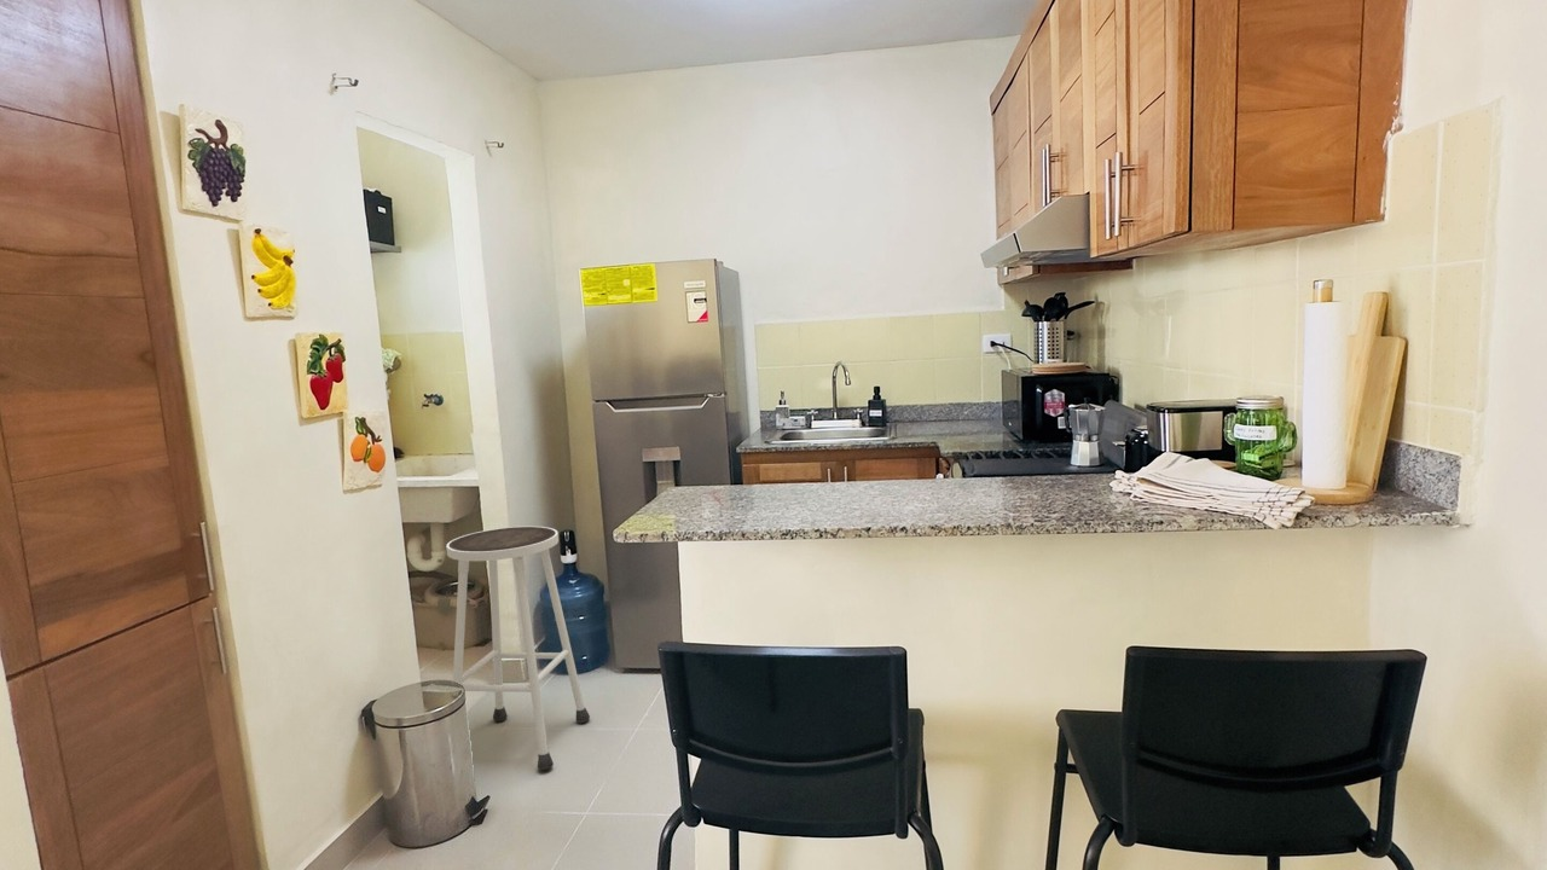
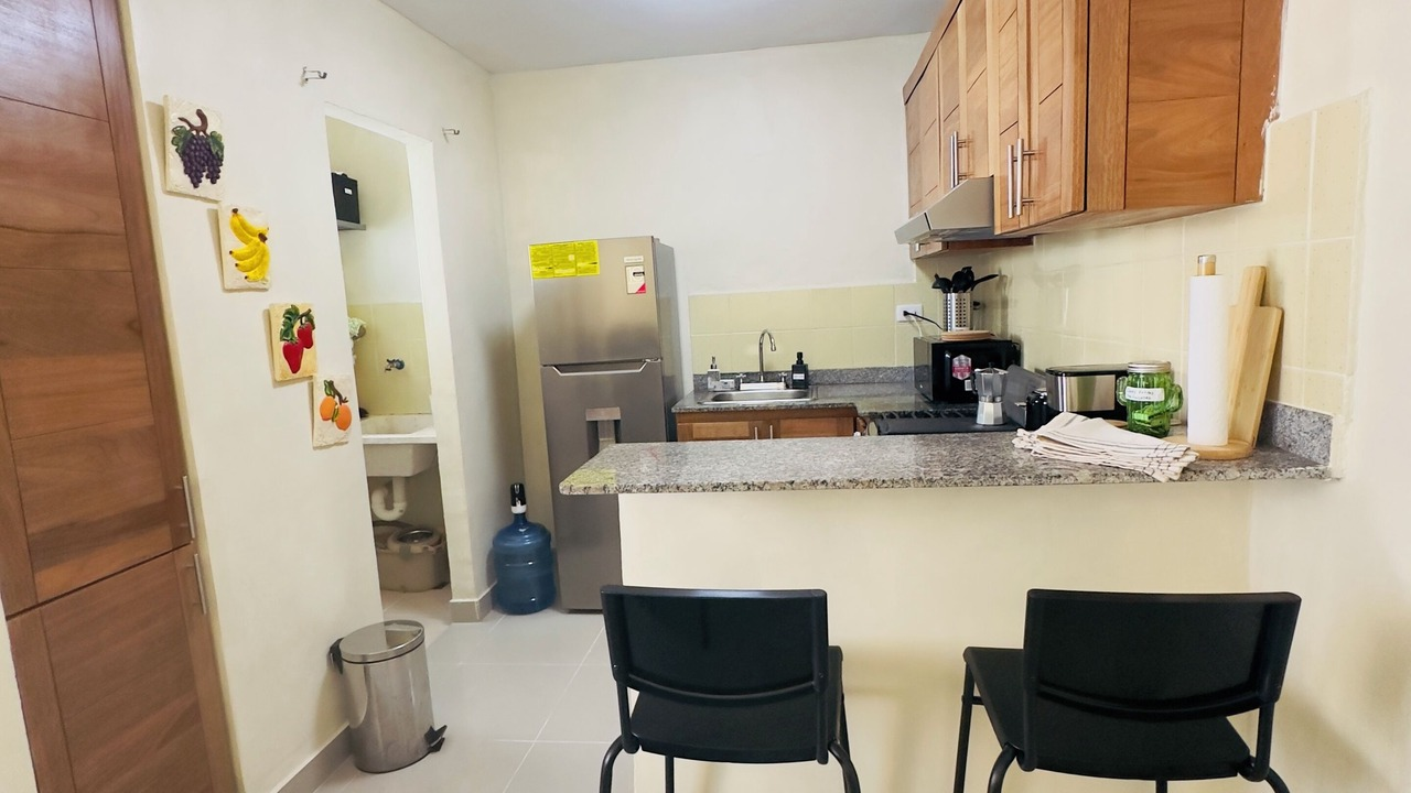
- stool (512, 652)
